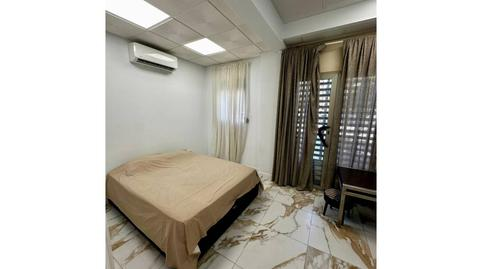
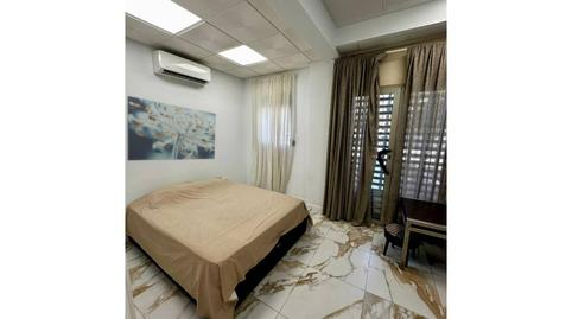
+ wall art (178, 133)
